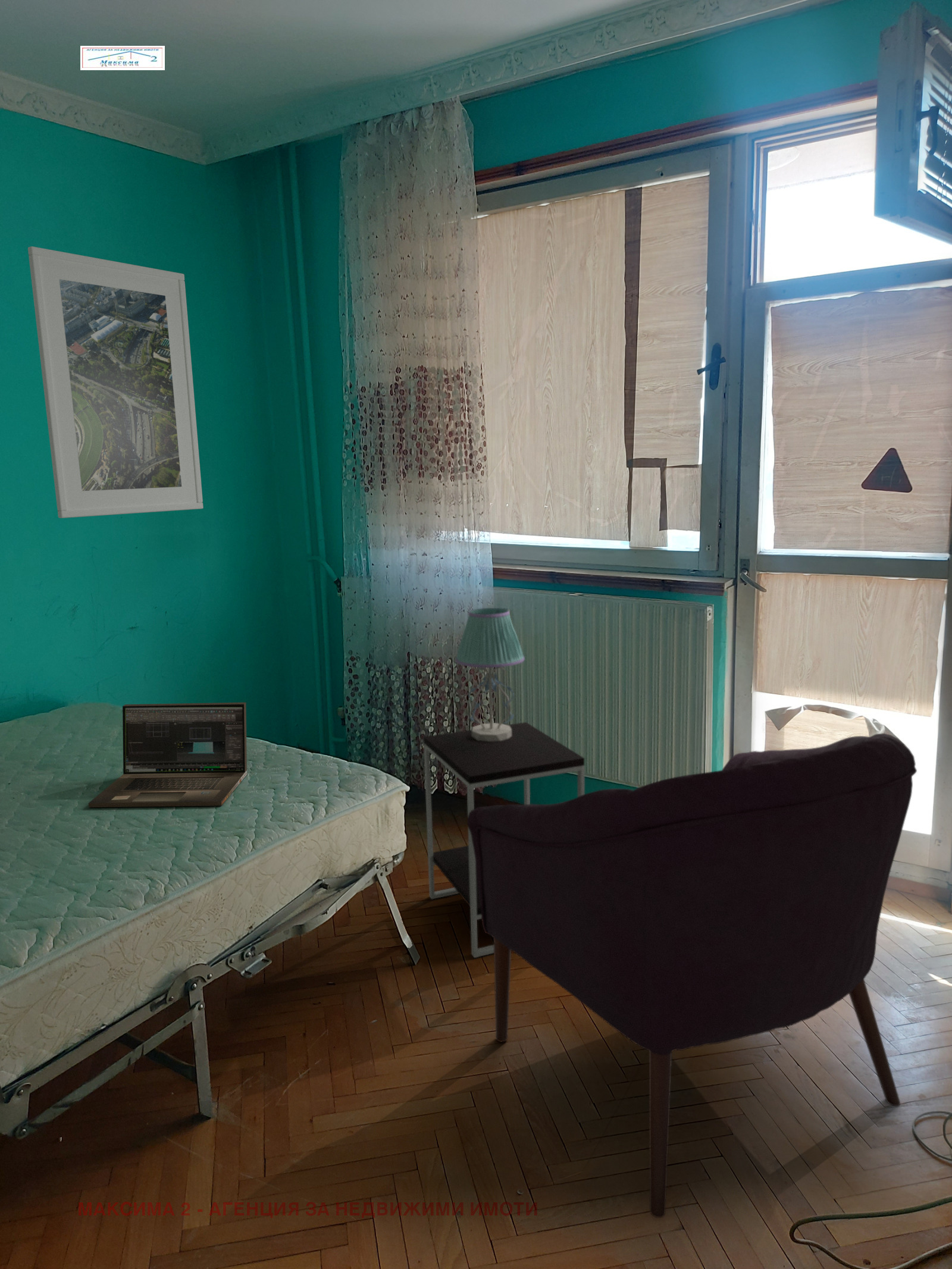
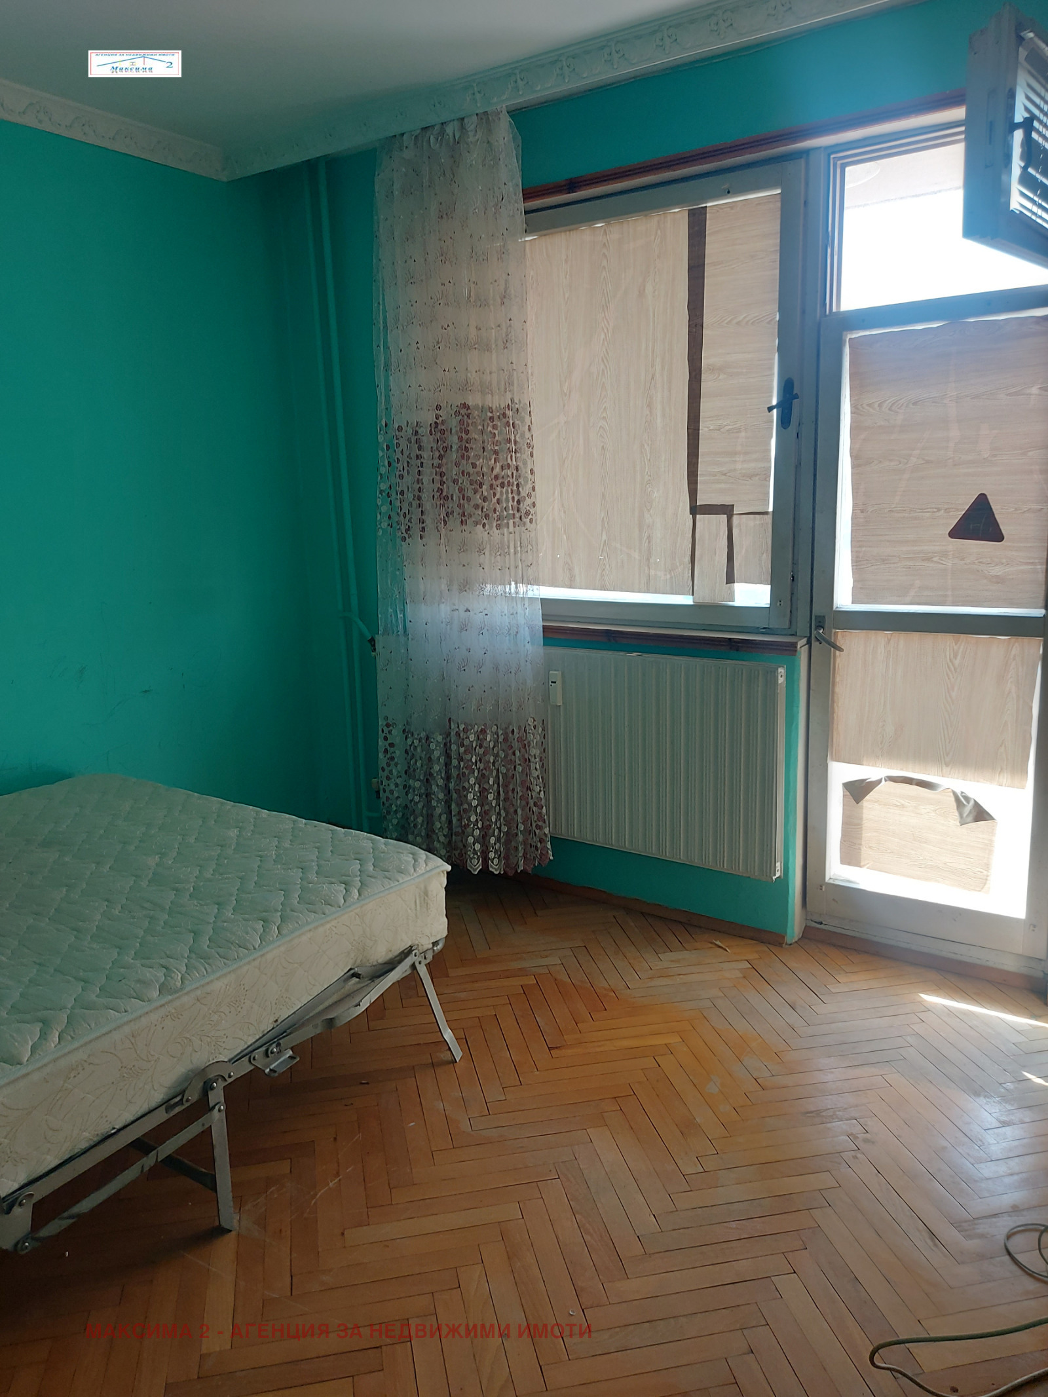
- side table (471, 836)
- table lamp (490, 673)
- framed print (124, 390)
- chair (706, 900)
- laptop (171, 752)
